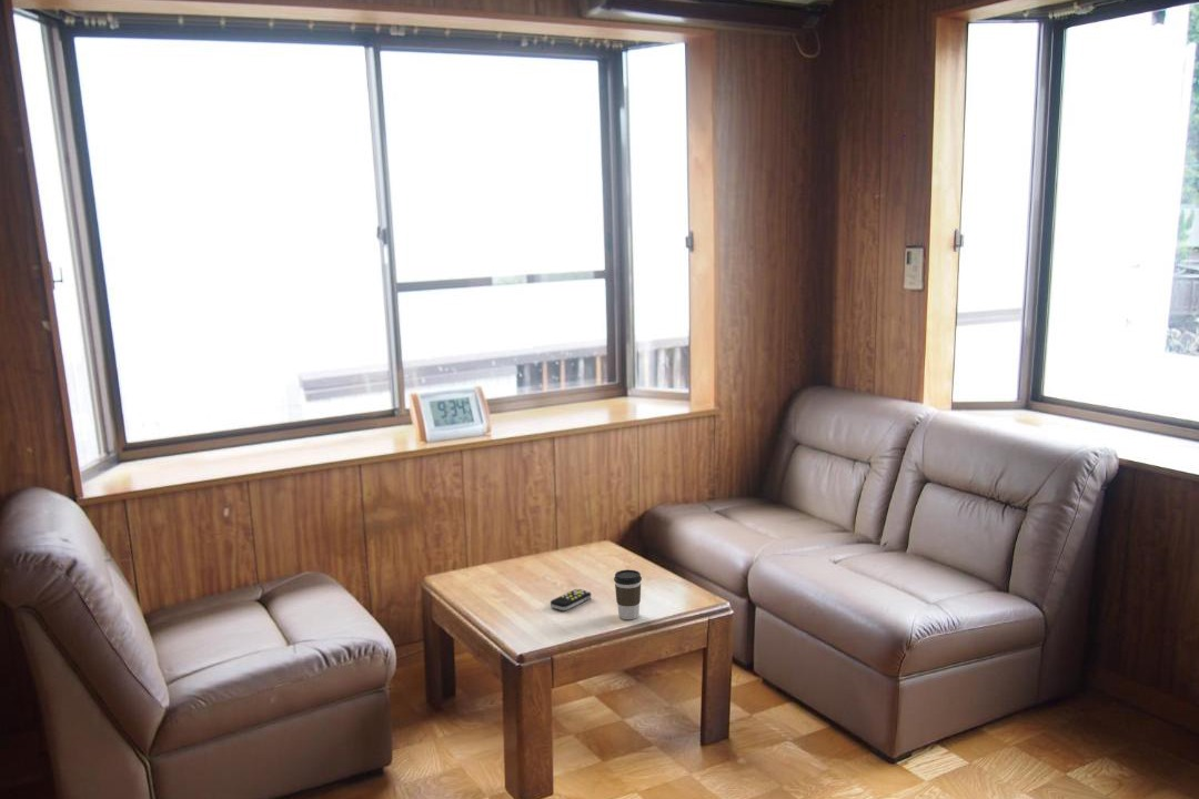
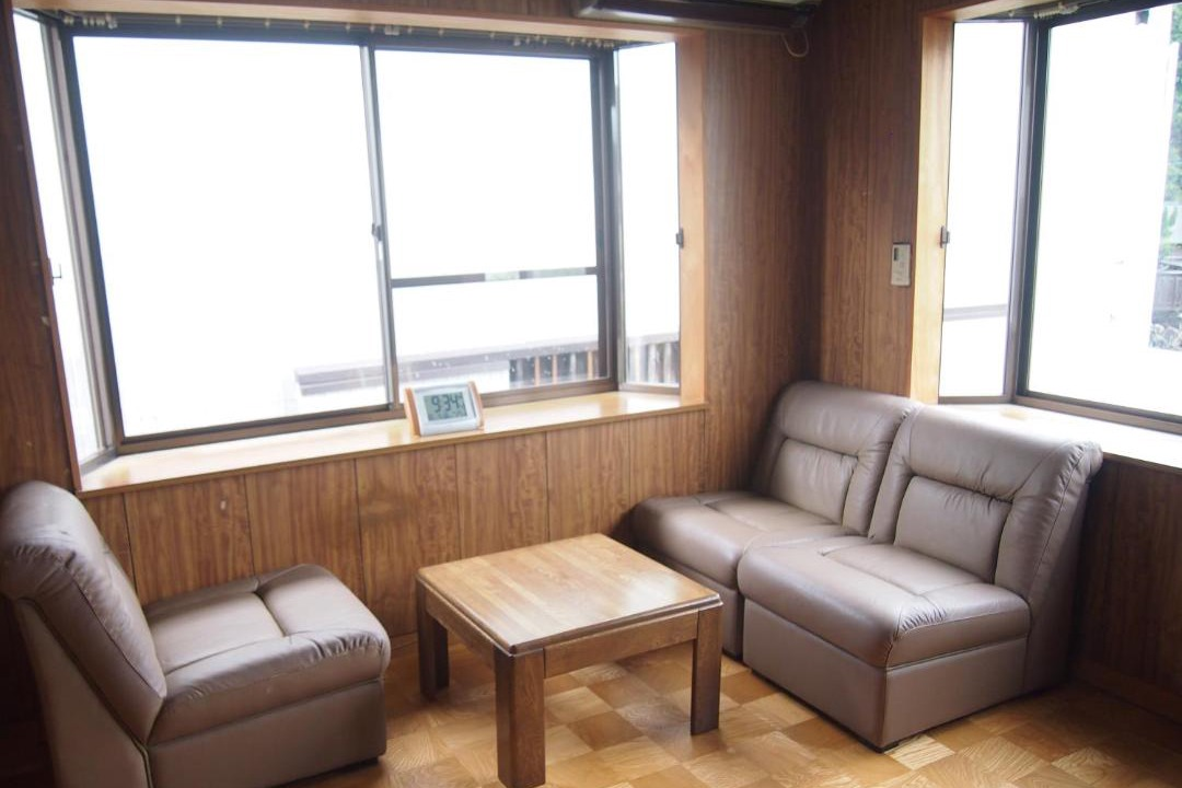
- coffee cup (627, 595)
- remote control (571, 599)
